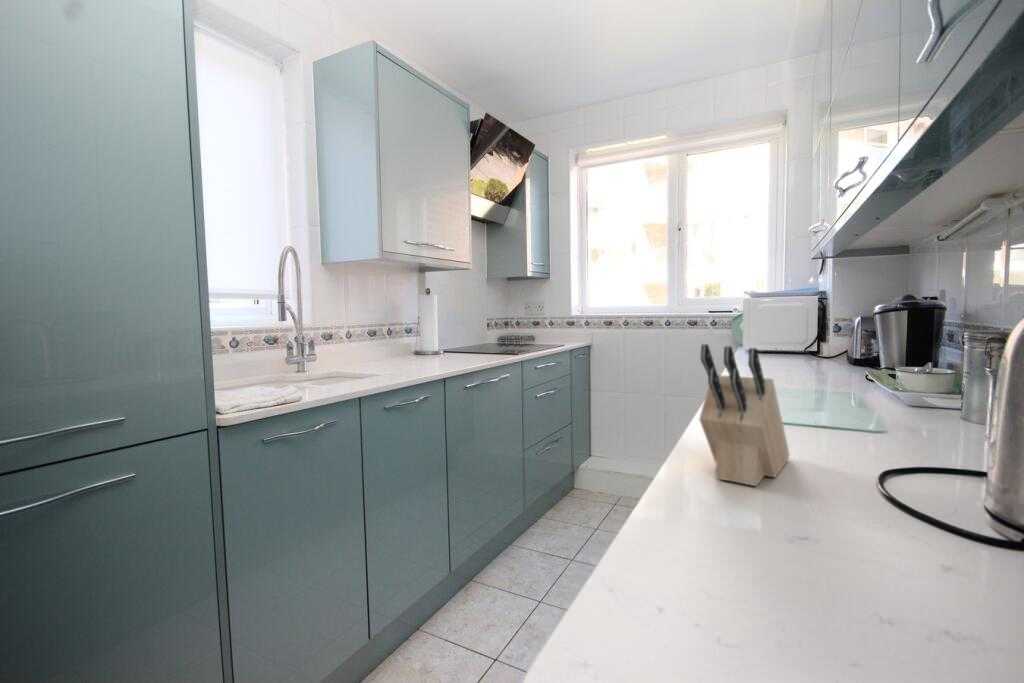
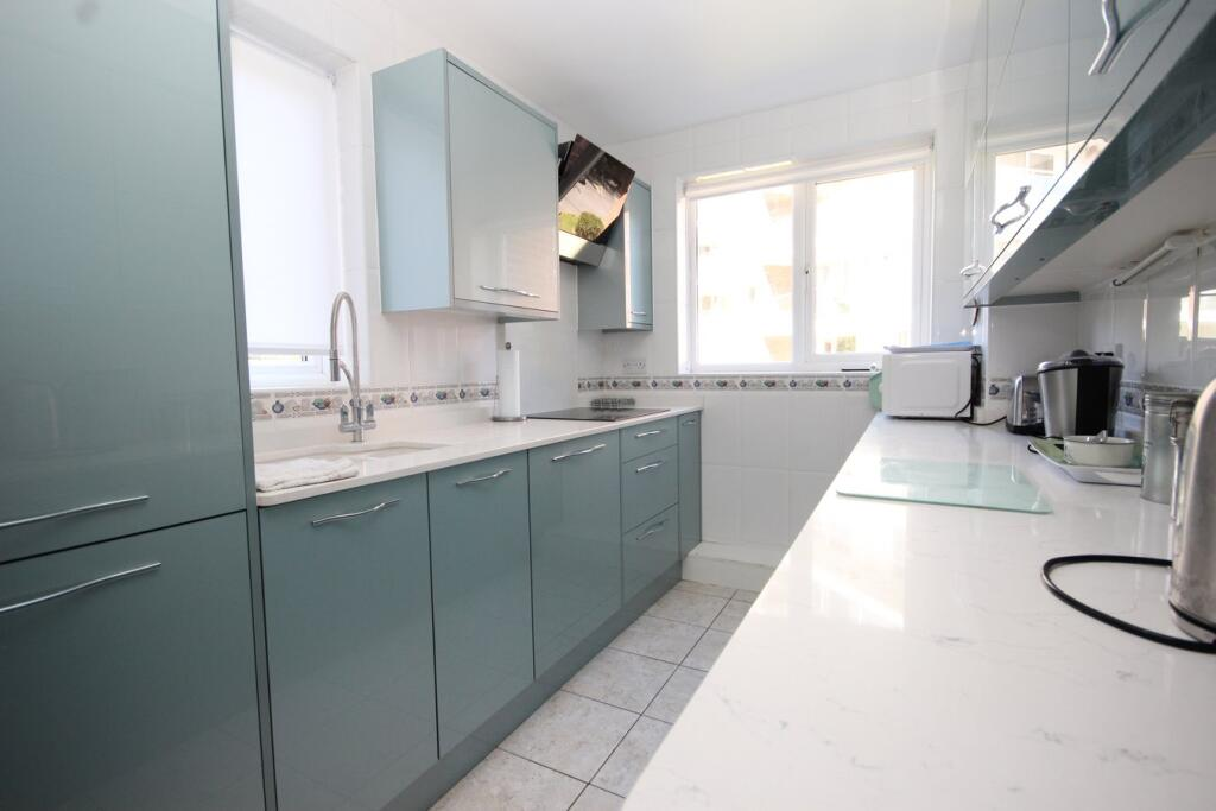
- knife block (745, 407)
